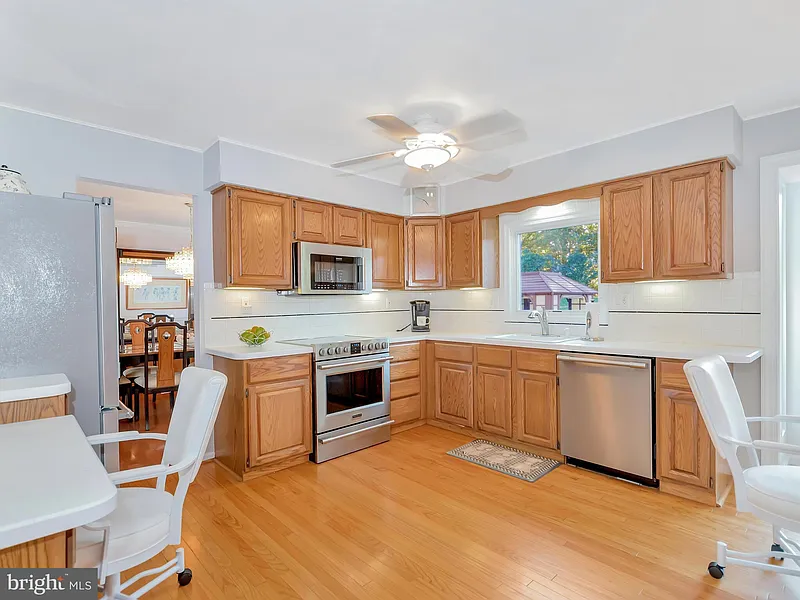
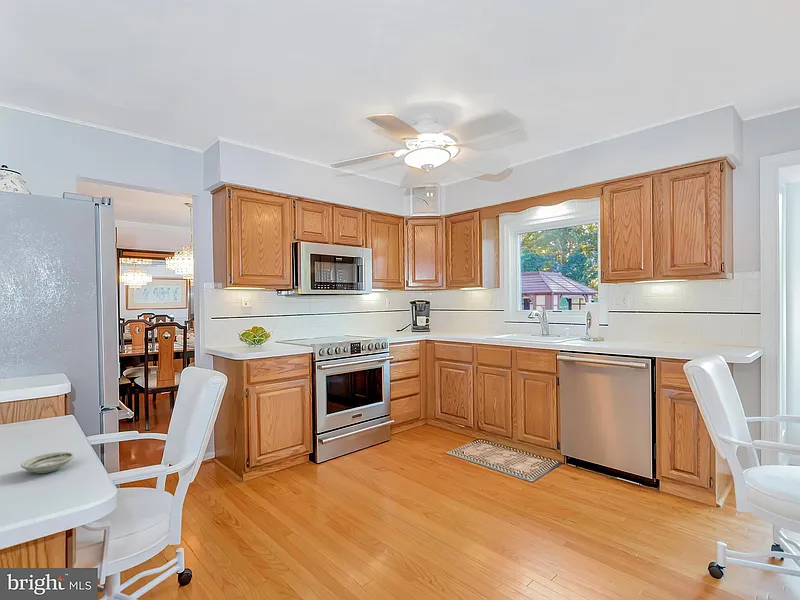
+ saucer (48, 463)
